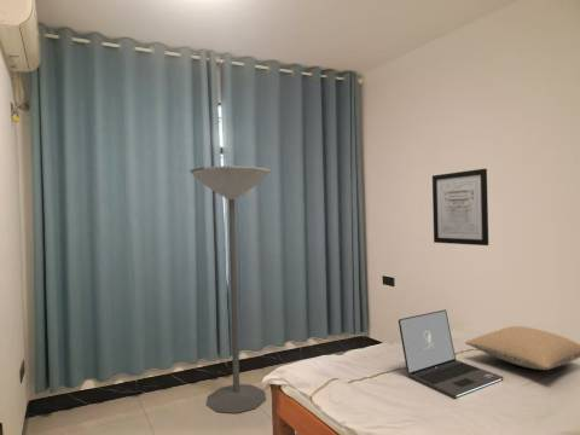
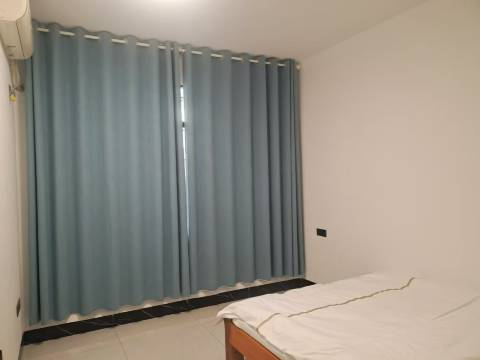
- laptop (448, 348)
- pillow (526, 347)
- floor lamp (233, 284)
- wall art (458, 208)
